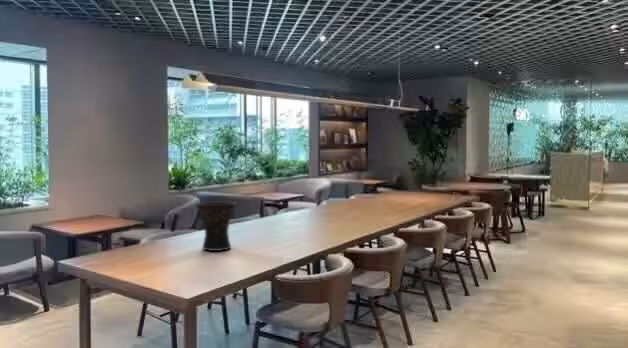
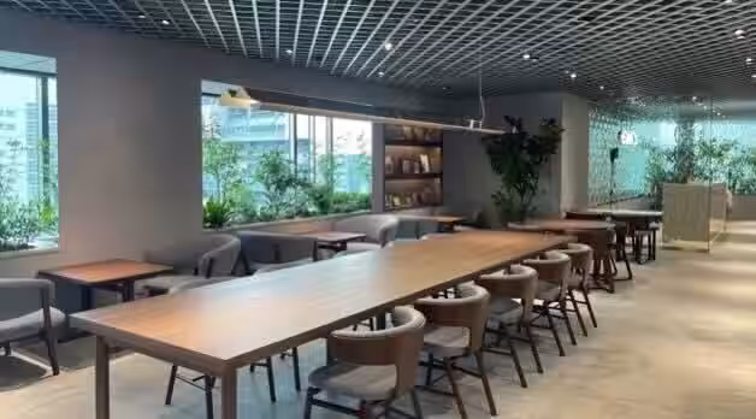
- vase (216, 225)
